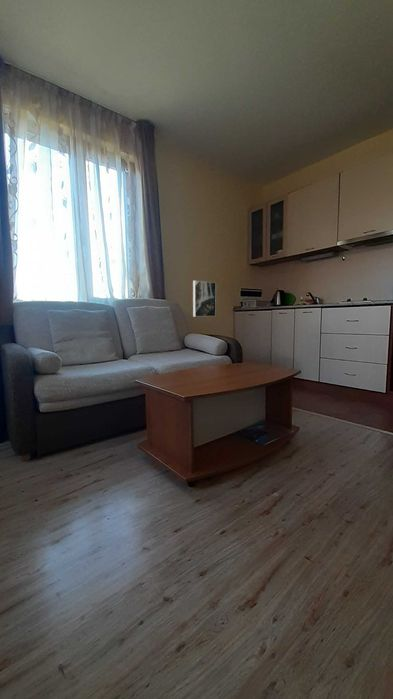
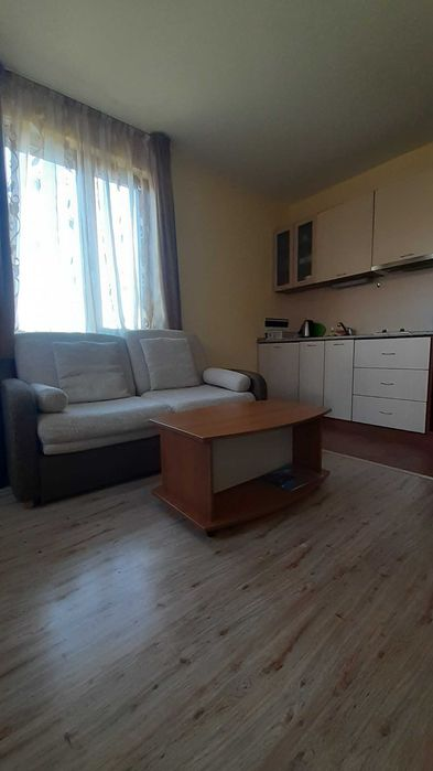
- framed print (204, 299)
